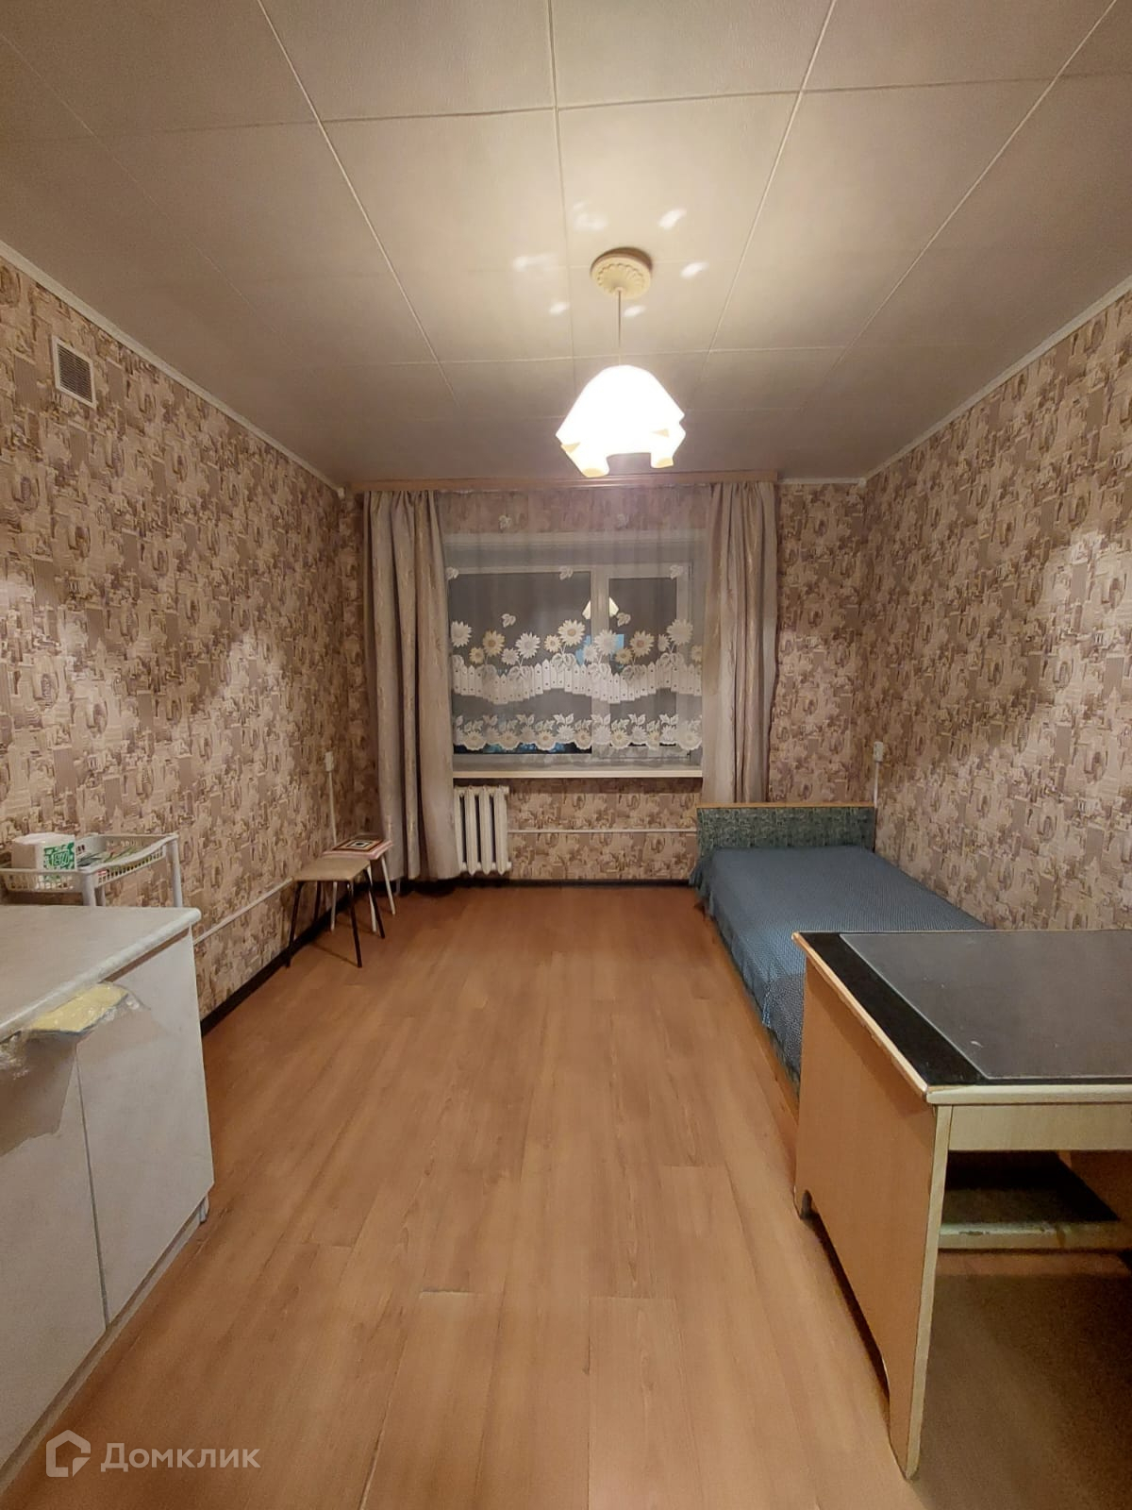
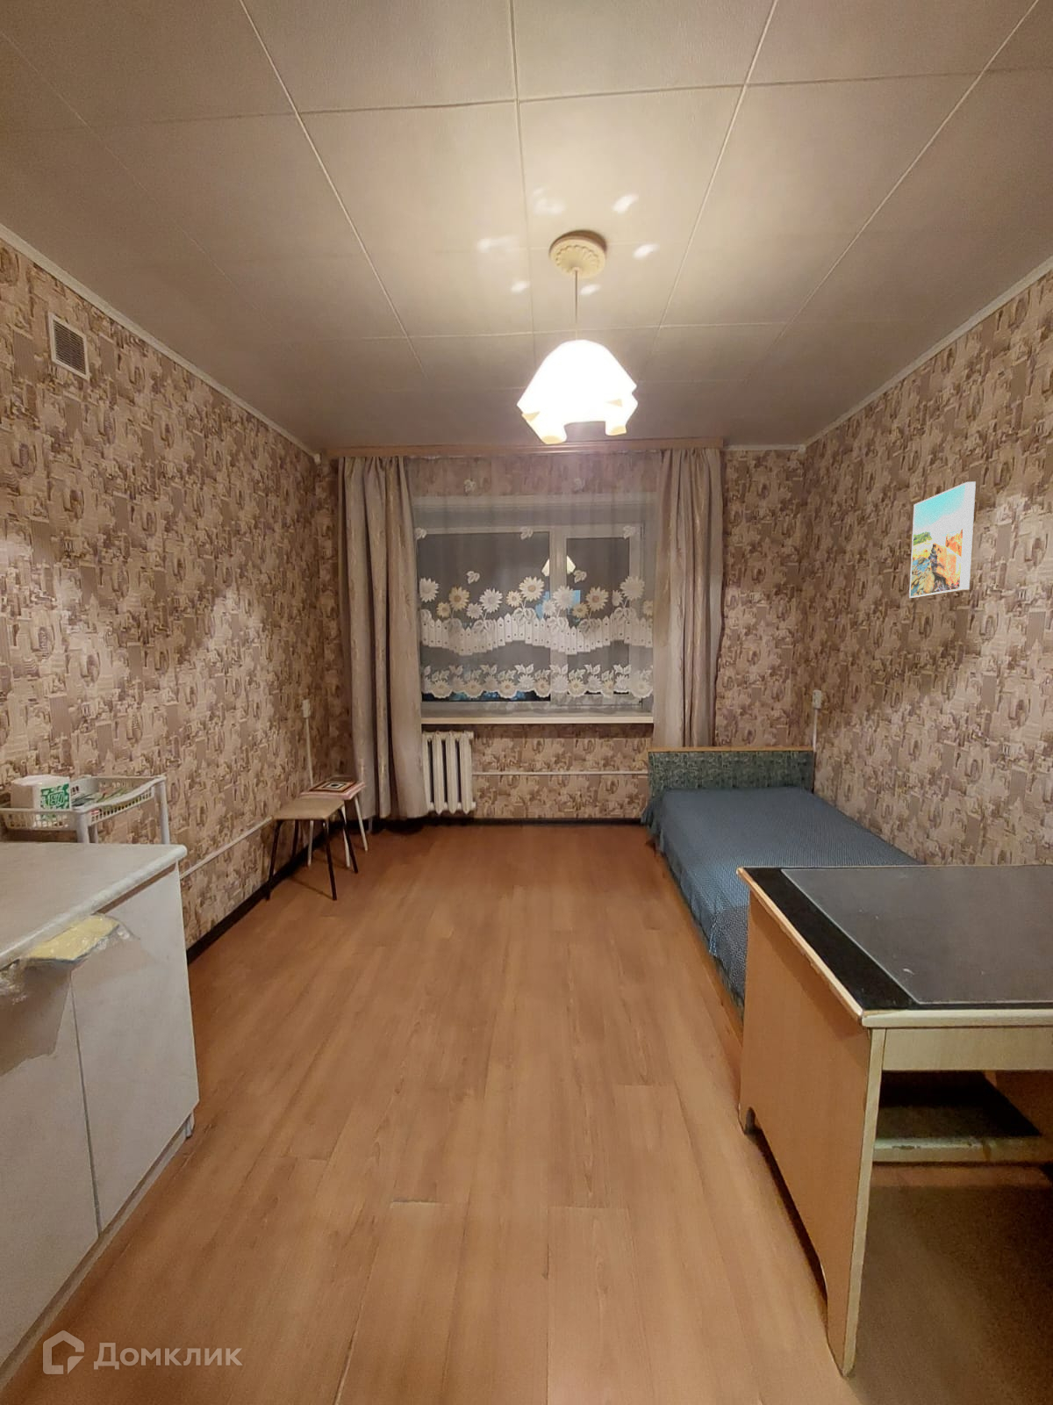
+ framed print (940, 543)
